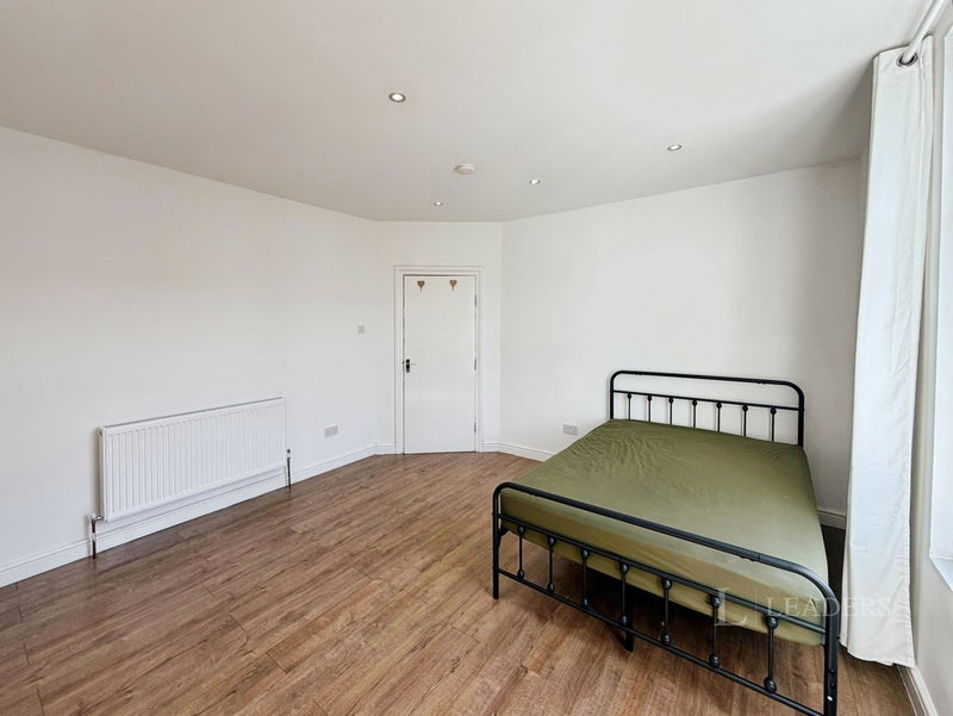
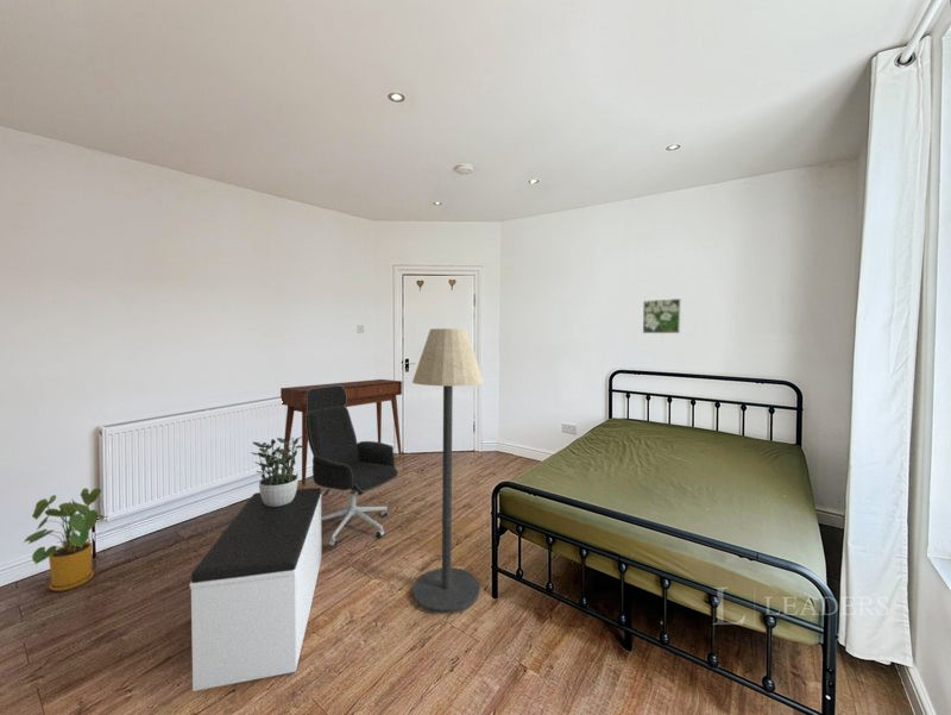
+ house plant (65, 541)
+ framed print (661, 316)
+ desk (346, 406)
+ potted plant (278, 468)
+ bench (271, 565)
+ floor lamp (447, 460)
+ office chair (349, 458)
